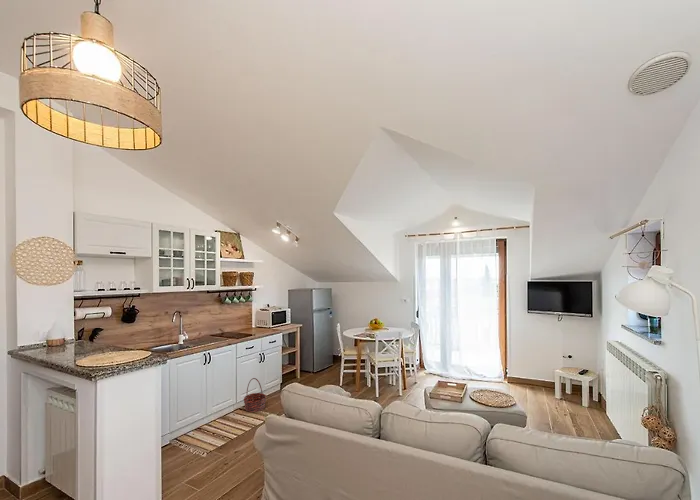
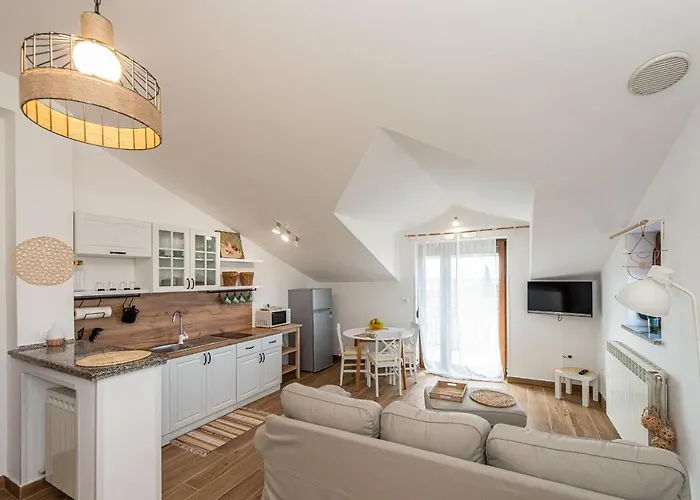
- basket (255, 393)
